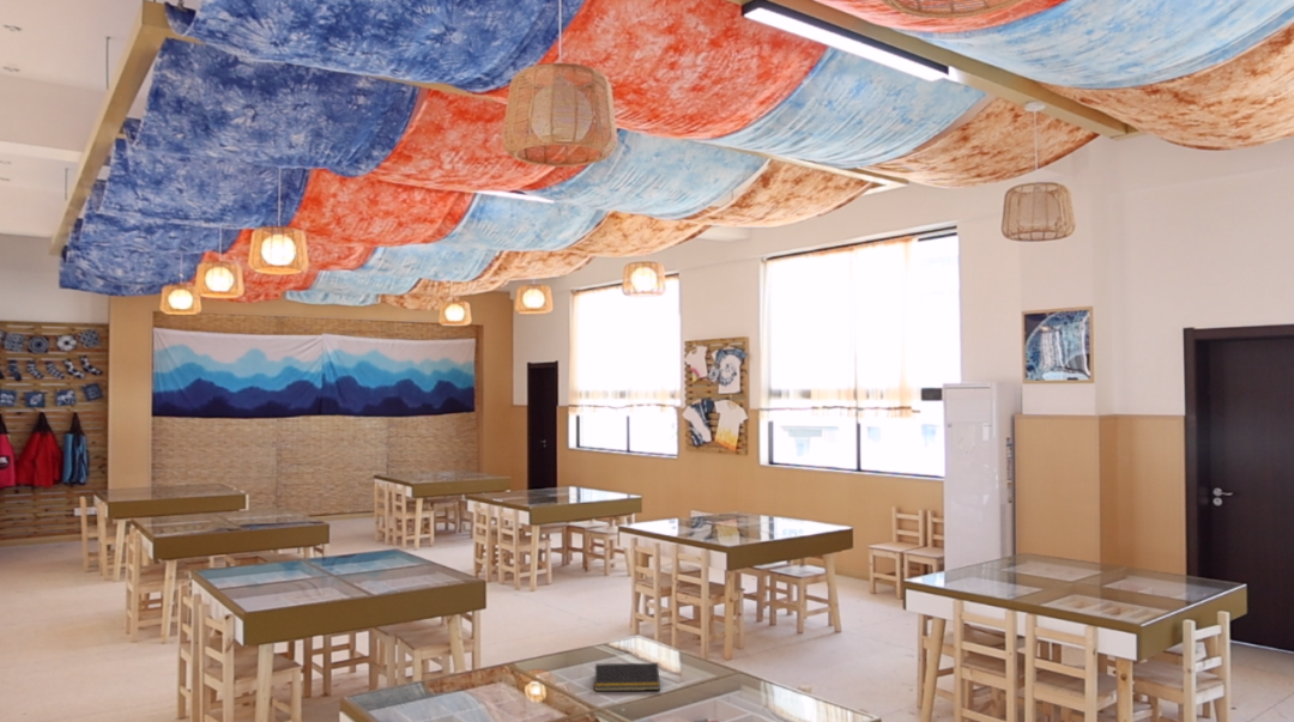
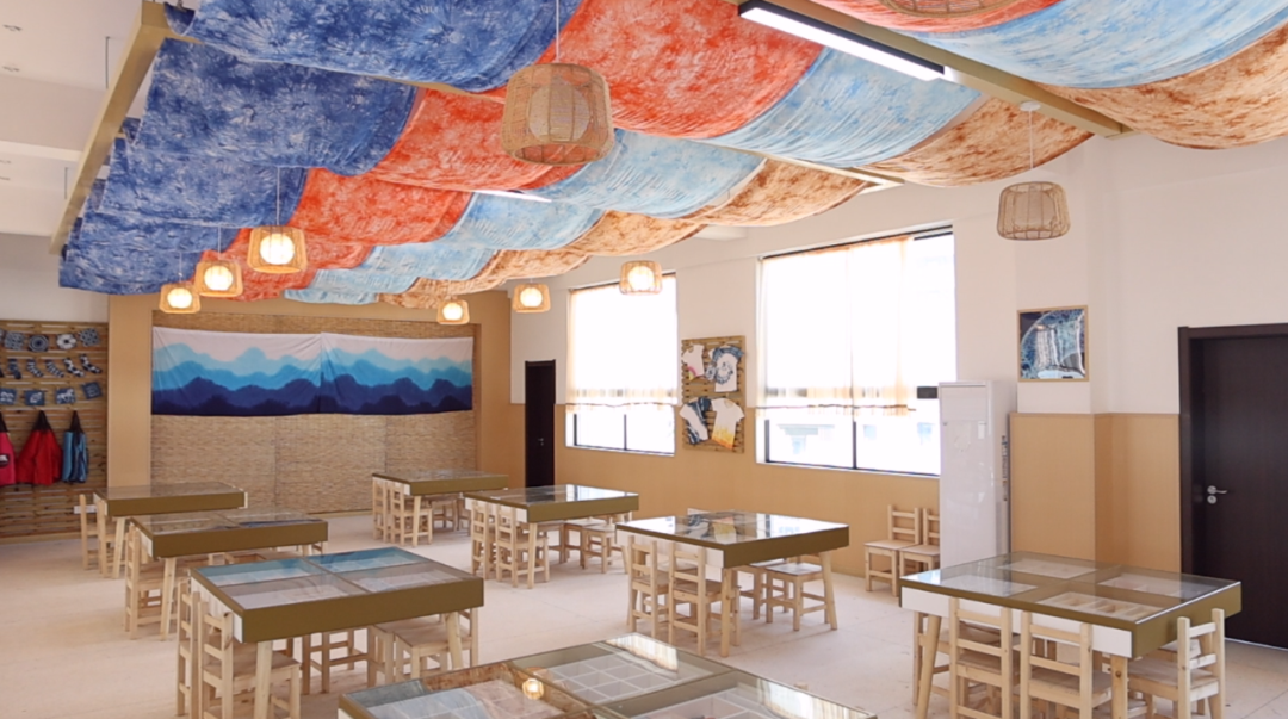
- notepad (627, 677)
